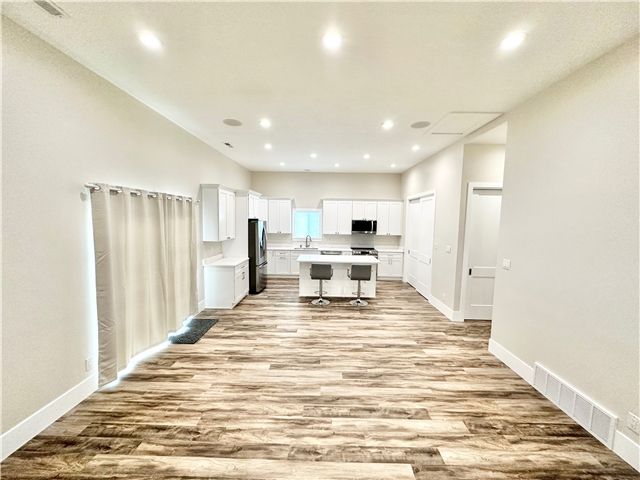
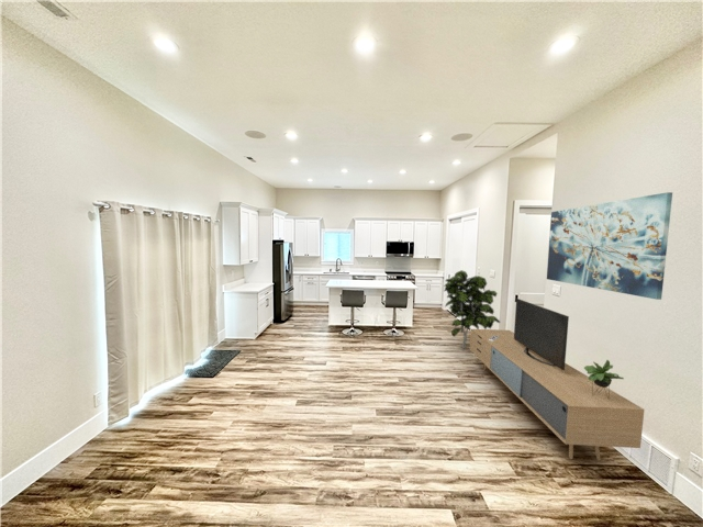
+ media console (531, 355)
+ wall art (594, 246)
+ indoor plant (469, 311)
